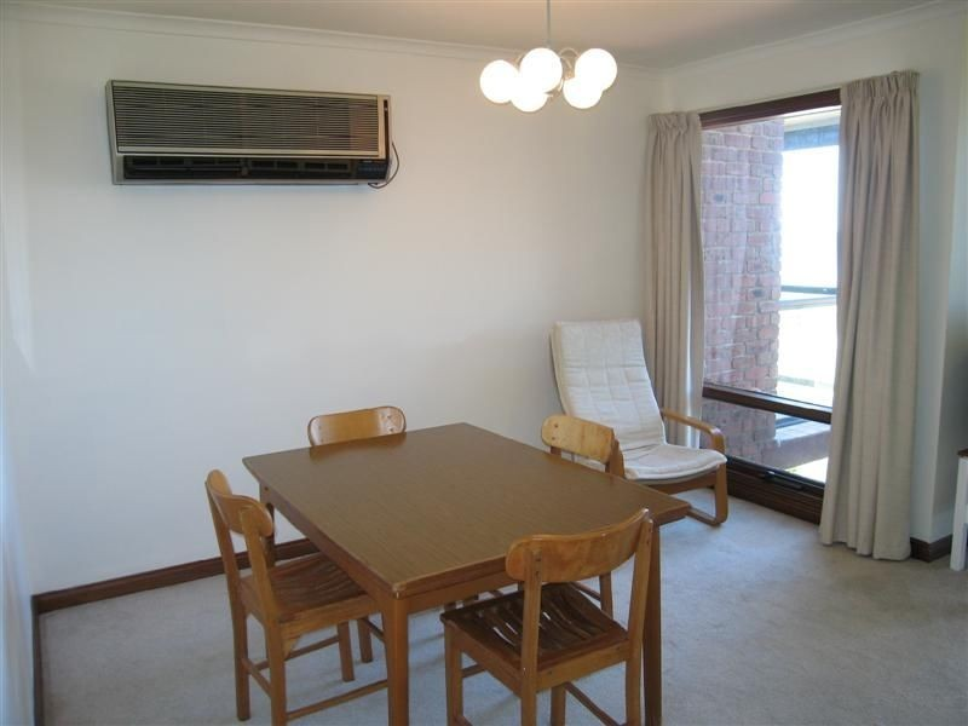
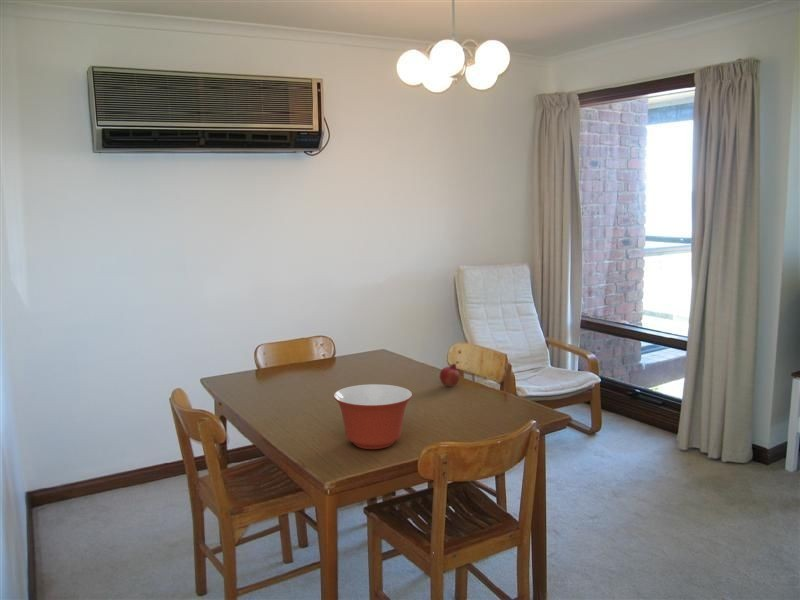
+ mixing bowl (373, 418)
+ fruit (449, 374)
